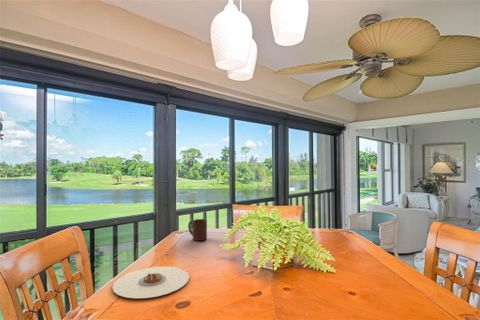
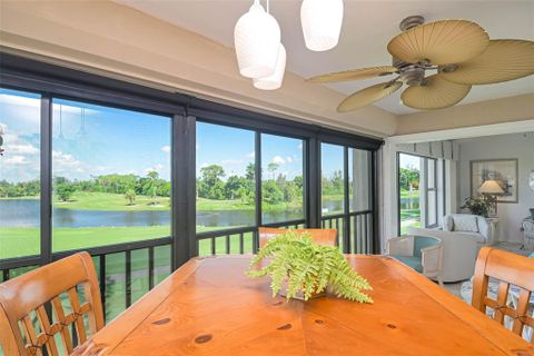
- plate (152, 277)
- cup (197, 229)
